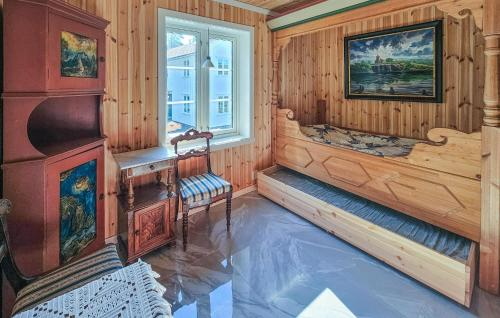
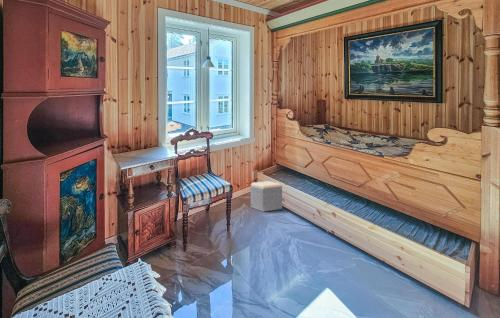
+ footstool (266, 195)
